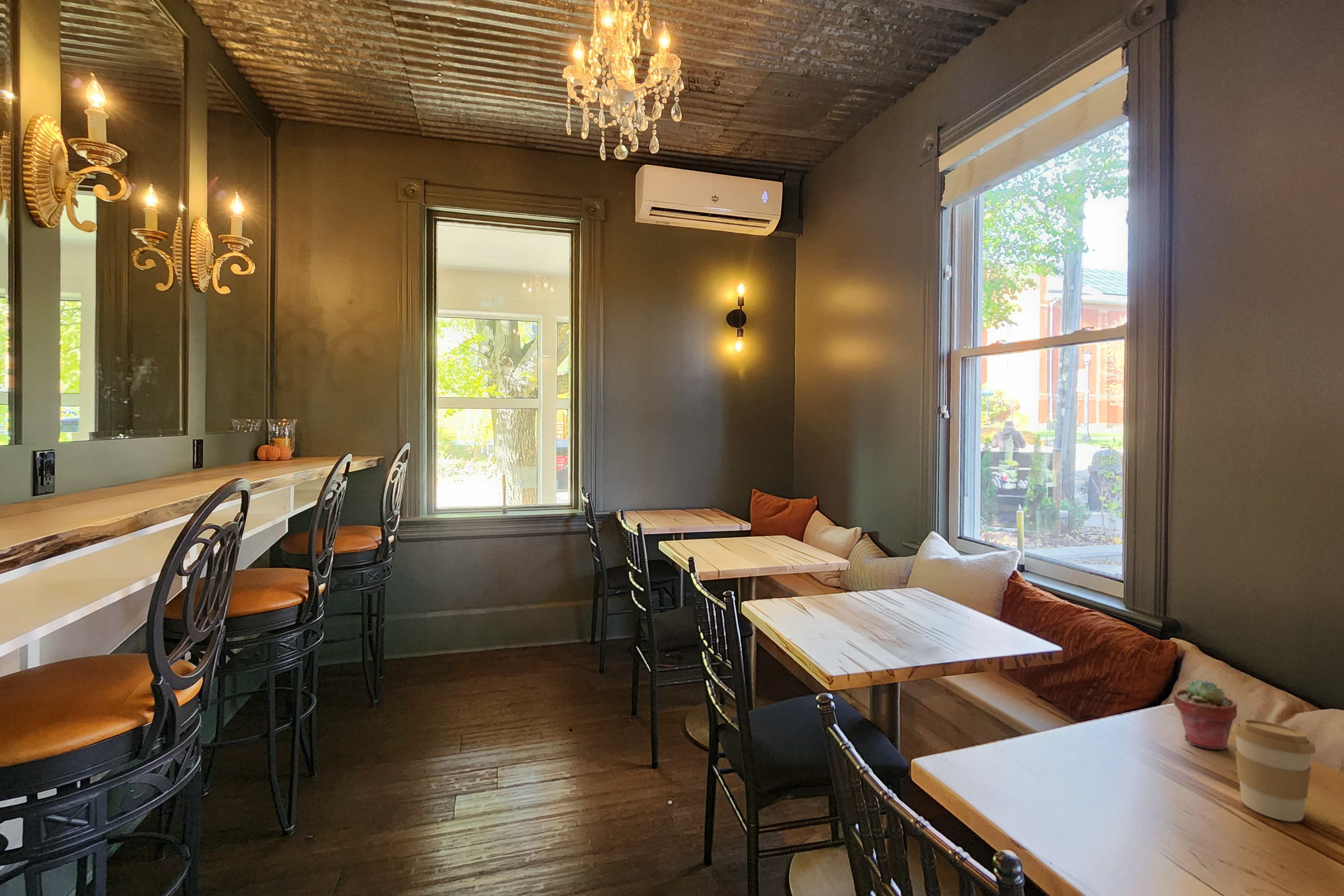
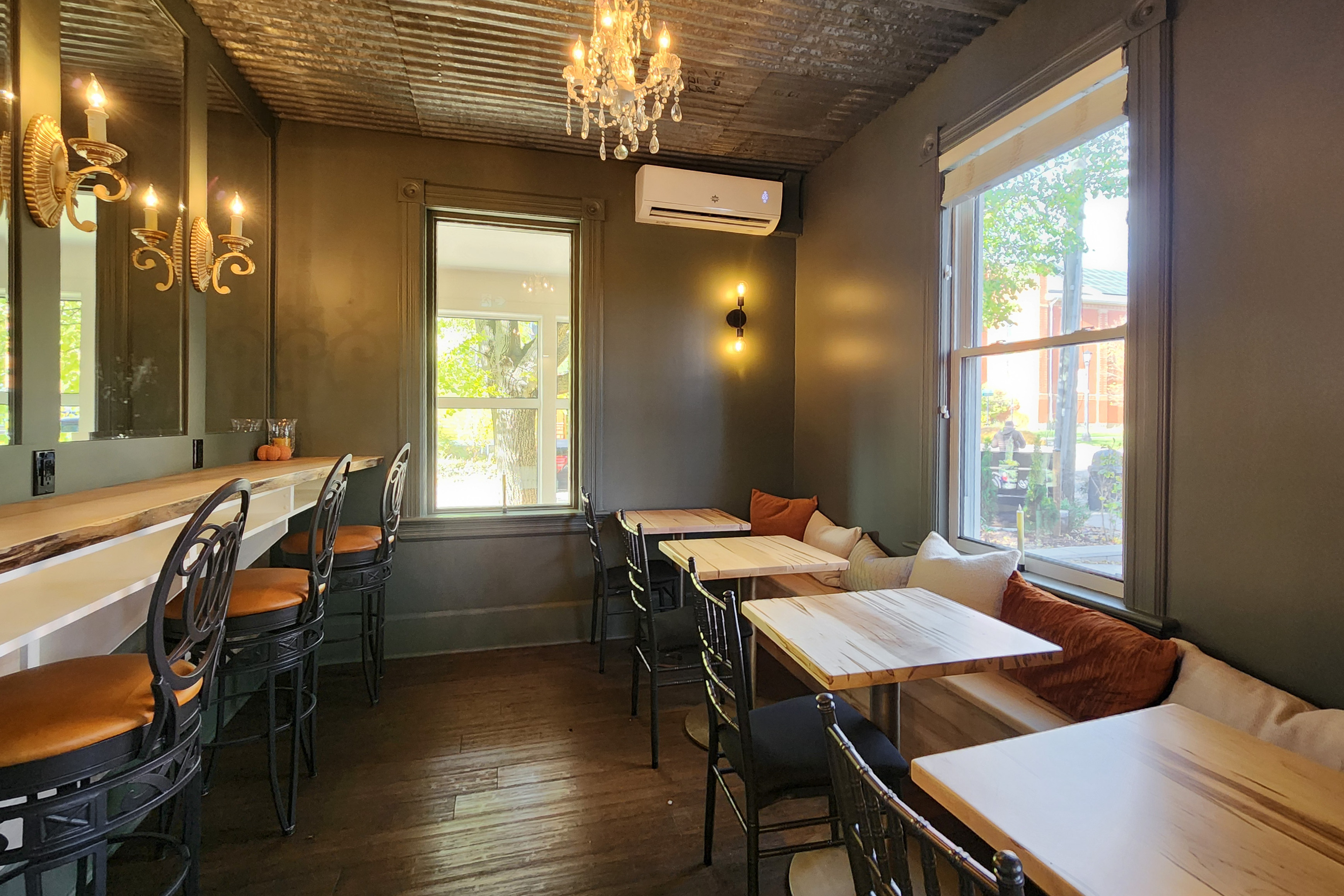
- potted succulent (1205, 711)
- coffee cup (1272, 766)
